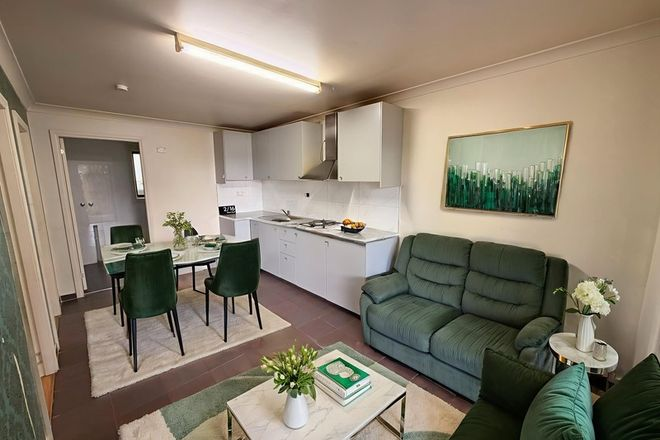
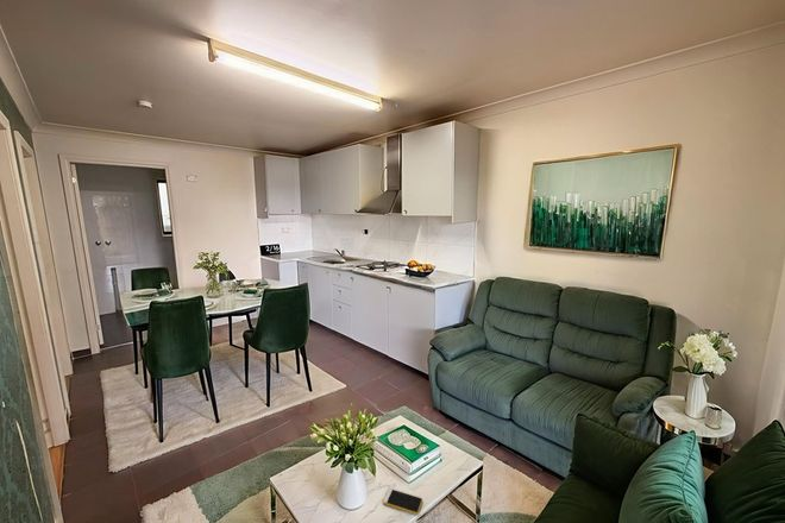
+ smartphone (402, 500)
